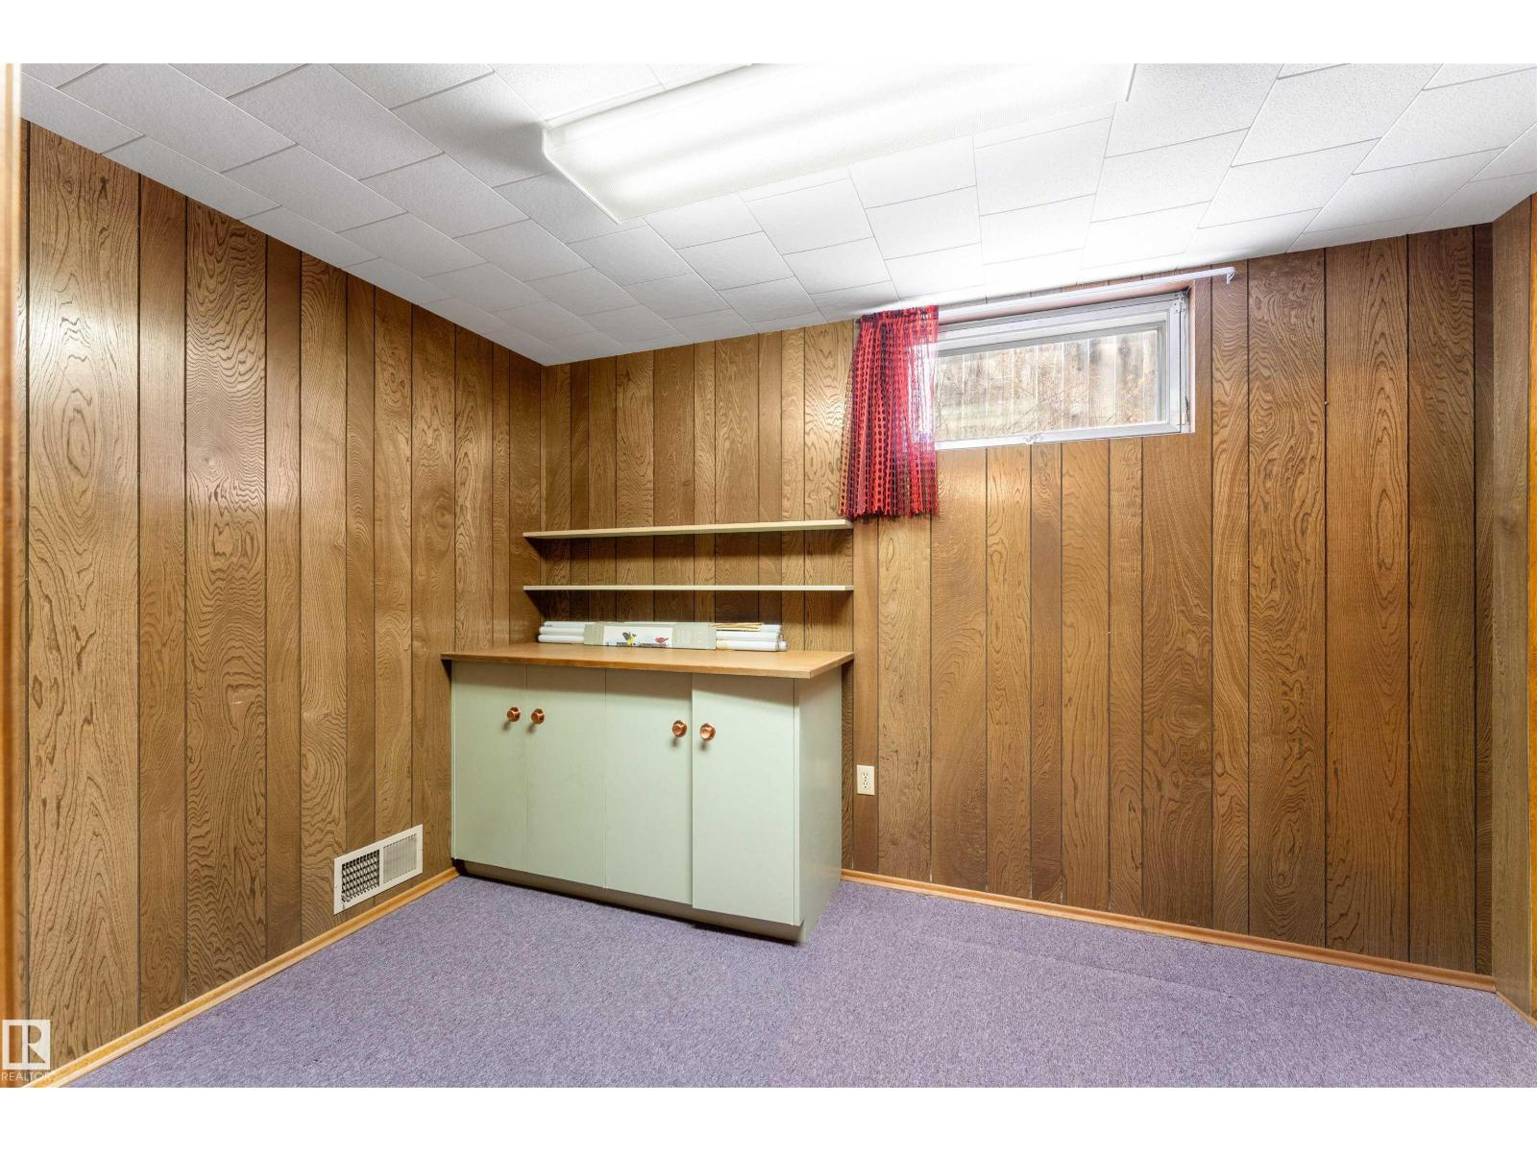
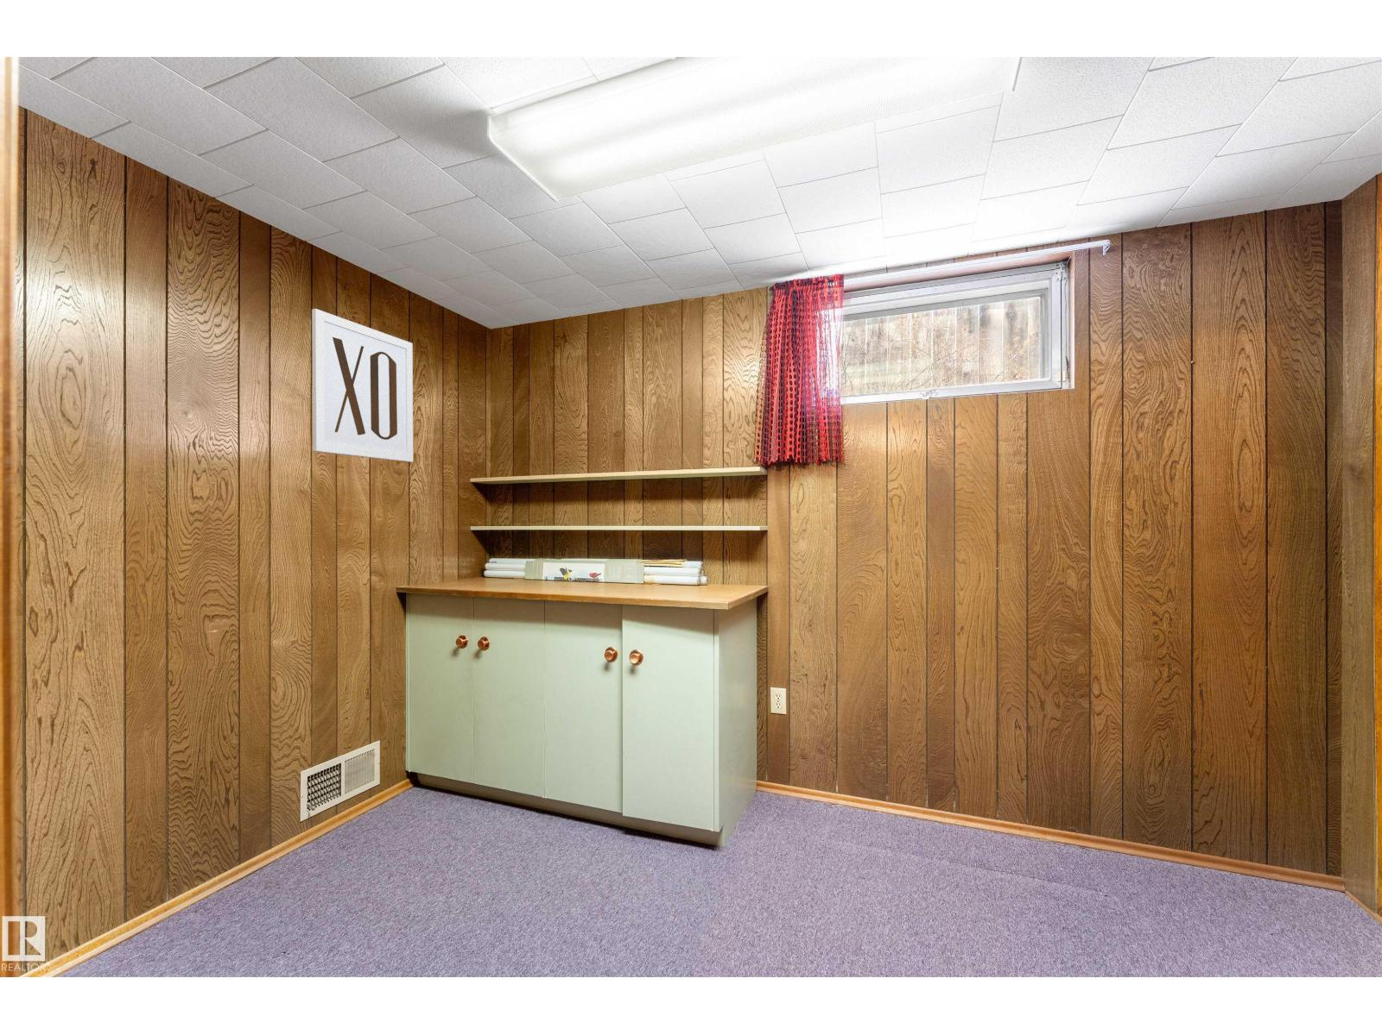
+ wall art (367, 392)
